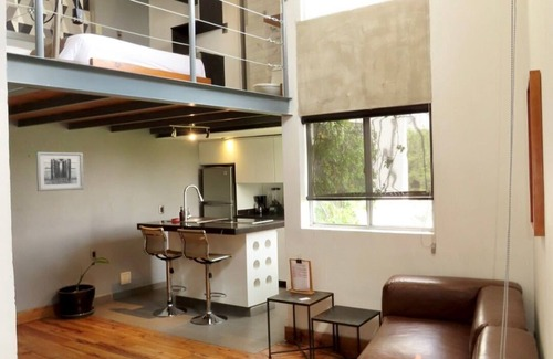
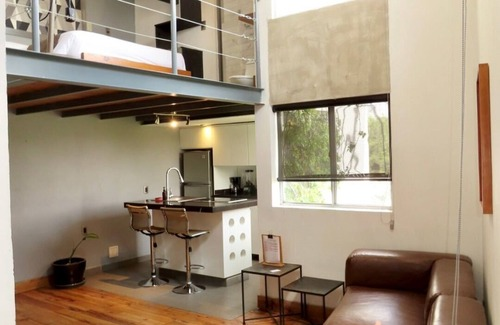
- wall art (61, 171)
